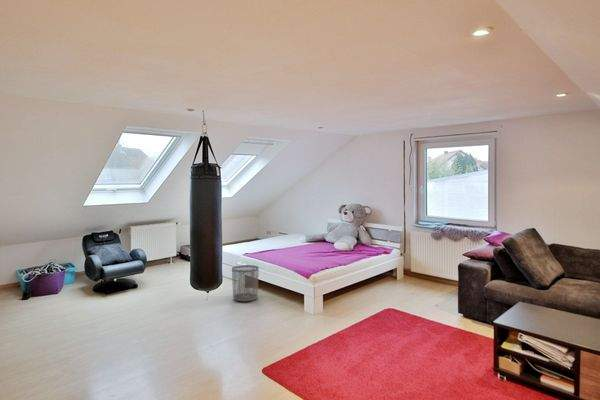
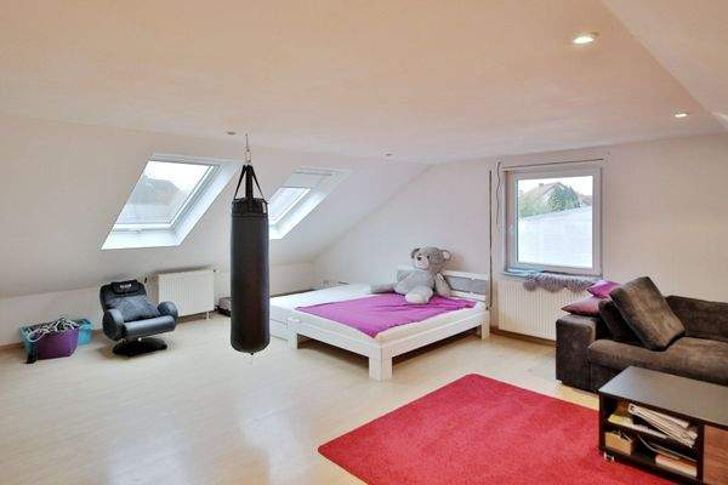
- waste bin (245, 283)
